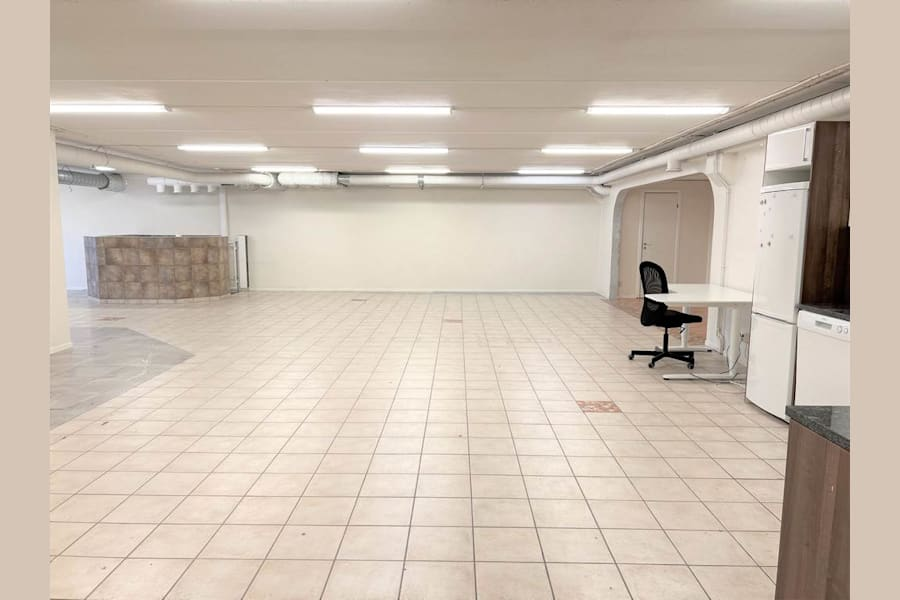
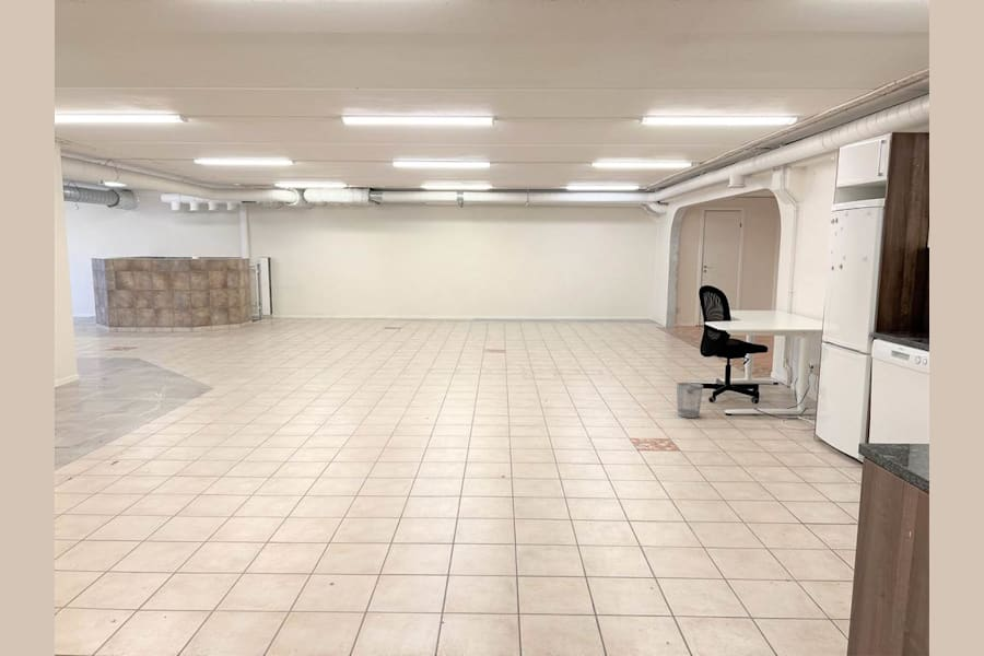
+ wastebasket (689, 399)
